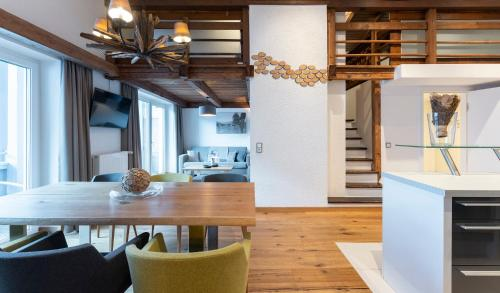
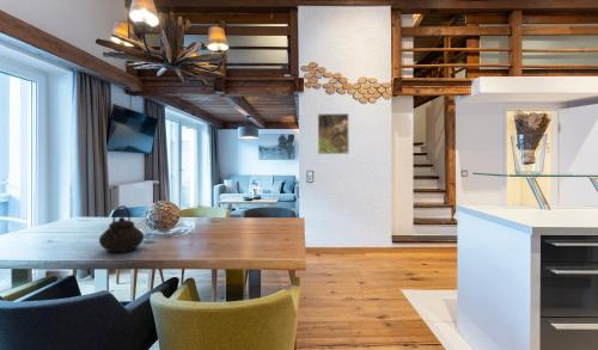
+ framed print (332, 134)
+ teapot (120, 228)
